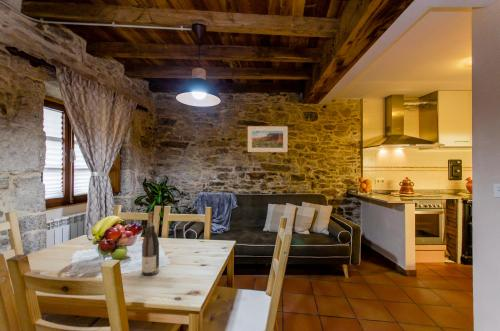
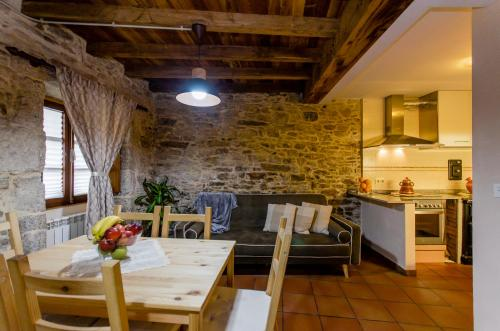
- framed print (267, 139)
- wine bottle (150, 242)
